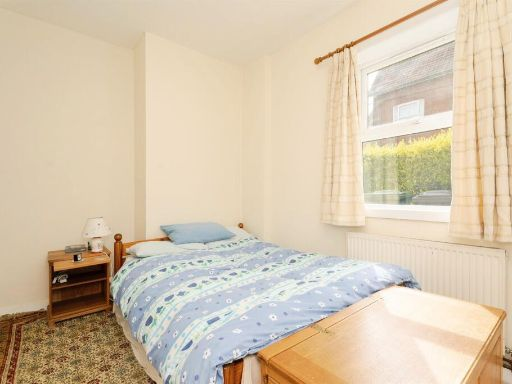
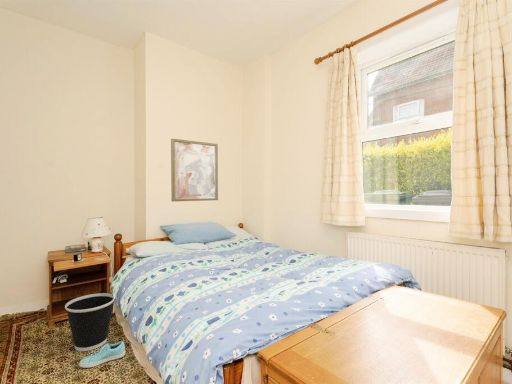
+ wall art (196, 171)
+ wastebasket (91, 322)
+ sneaker (103, 351)
